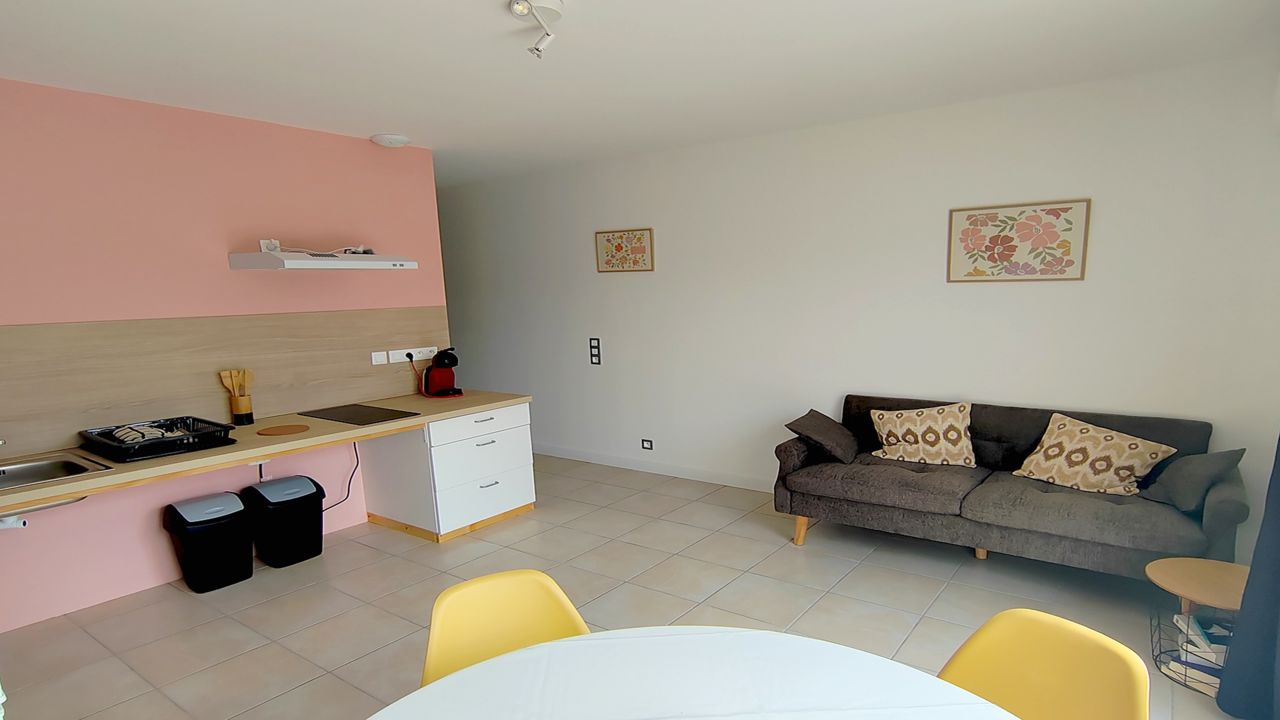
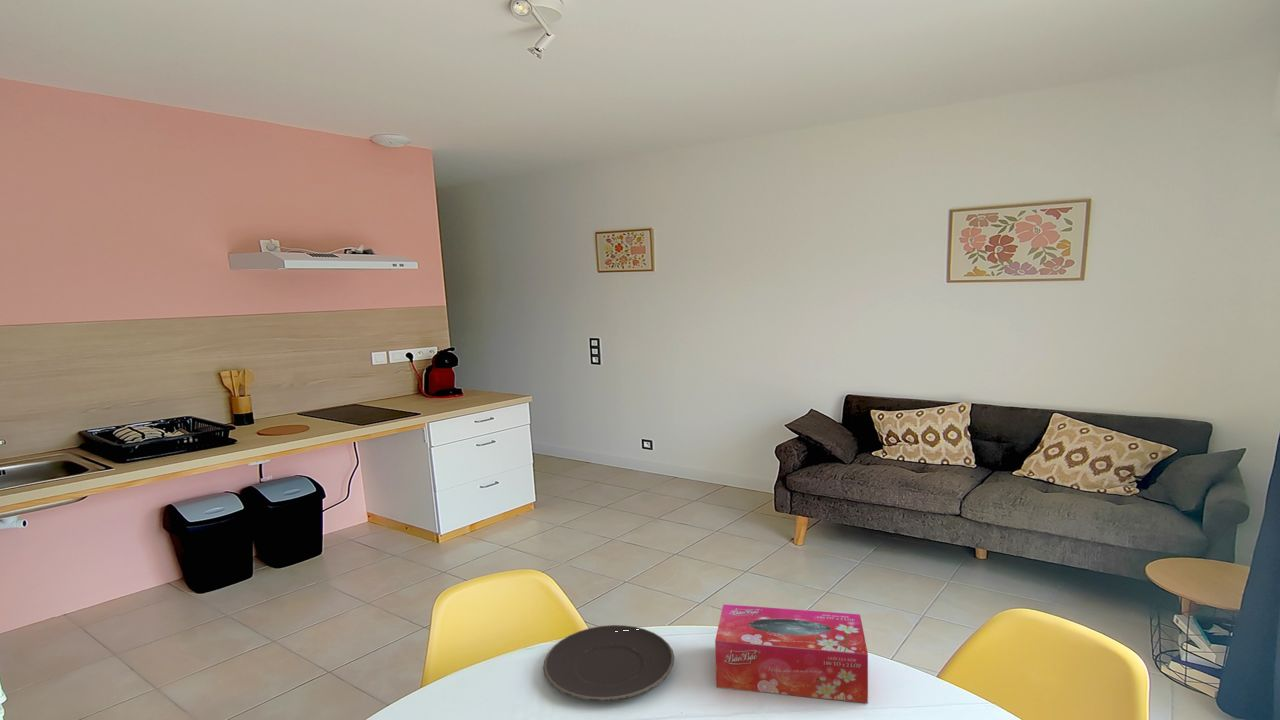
+ tissue box (790, 649)
+ plate (609, 662)
